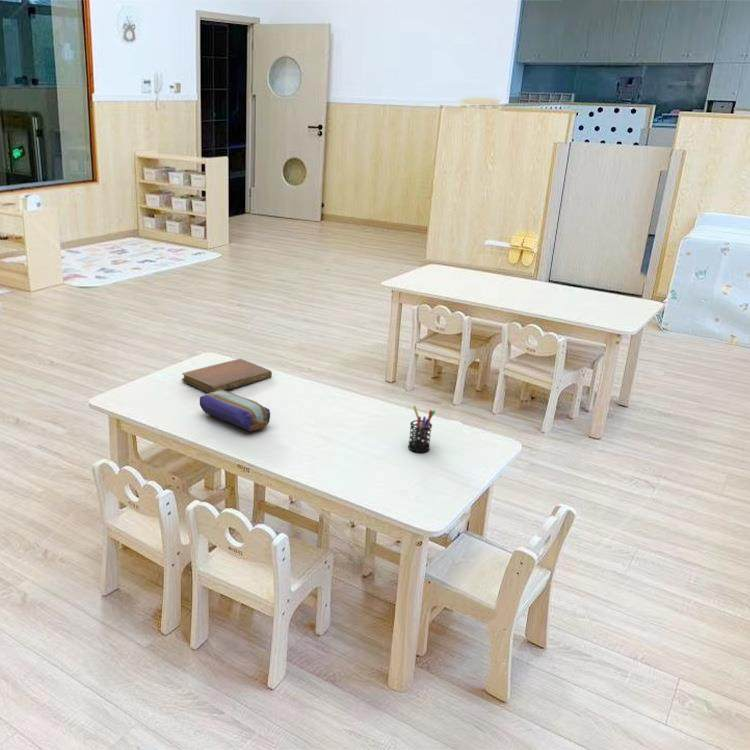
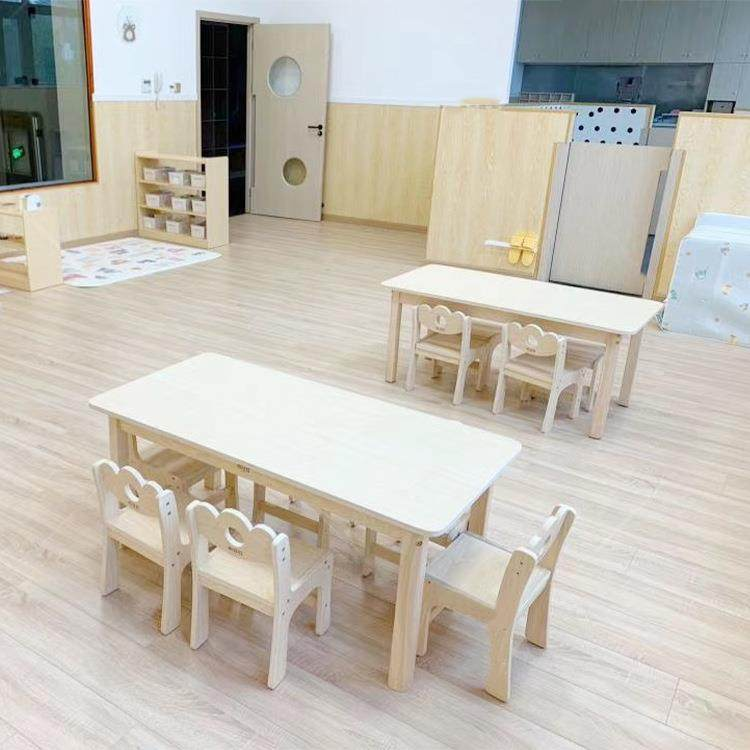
- notebook (227, 375)
- pencil case (234, 410)
- pen holder (423, 427)
